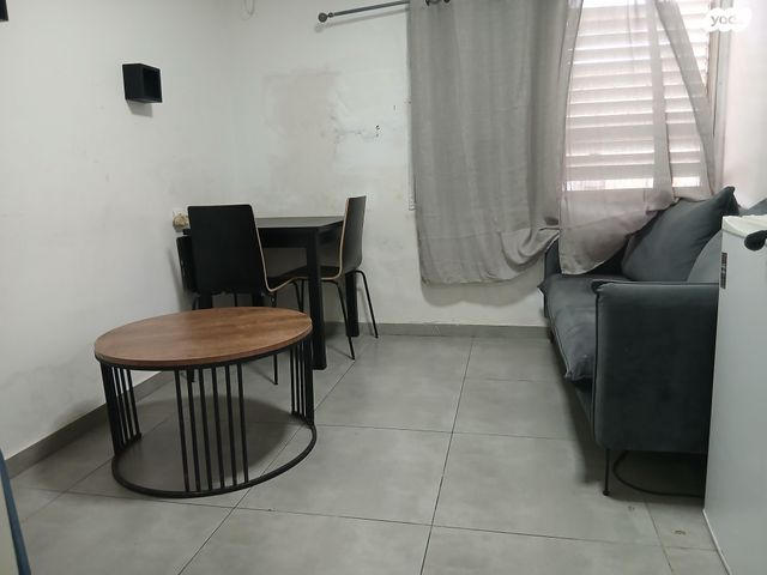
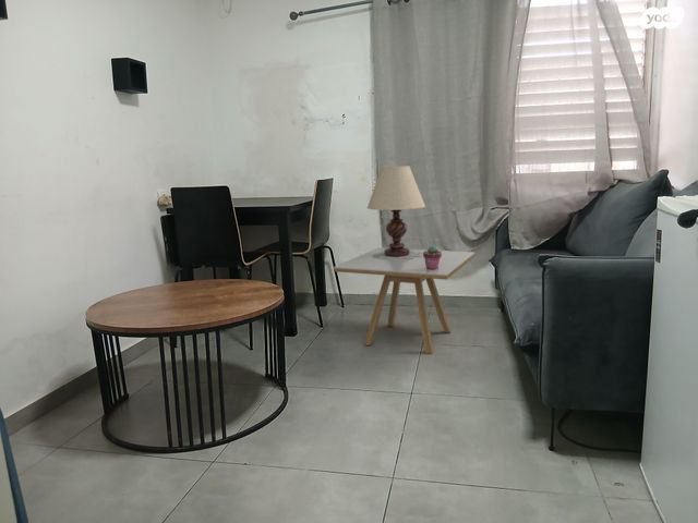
+ potted succulent (432, 256)
+ side table (417, 299)
+ table lamp (396, 210)
